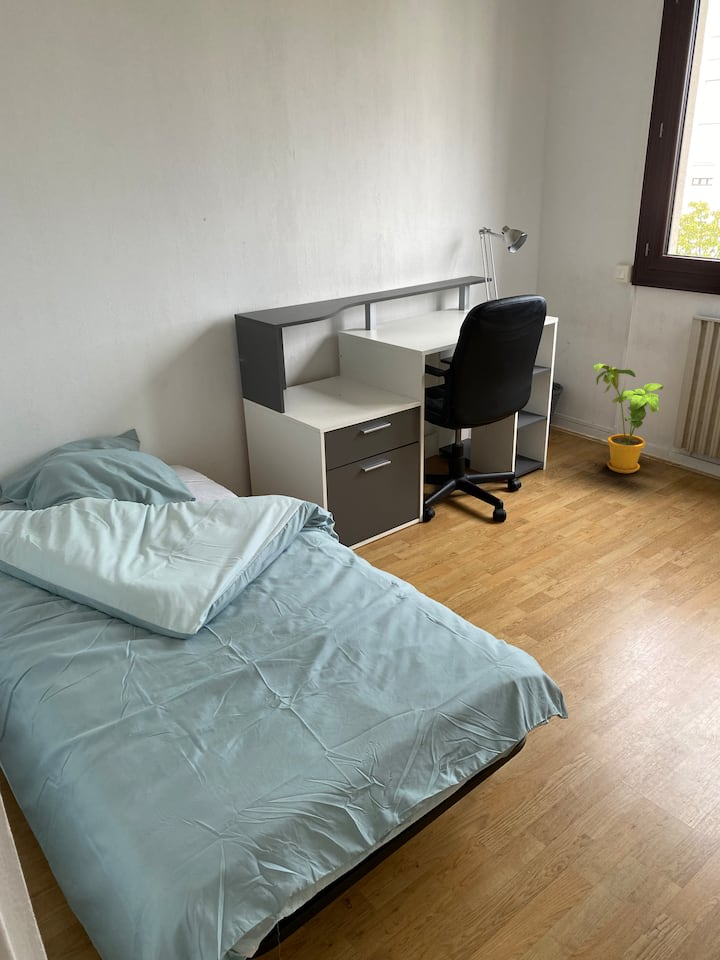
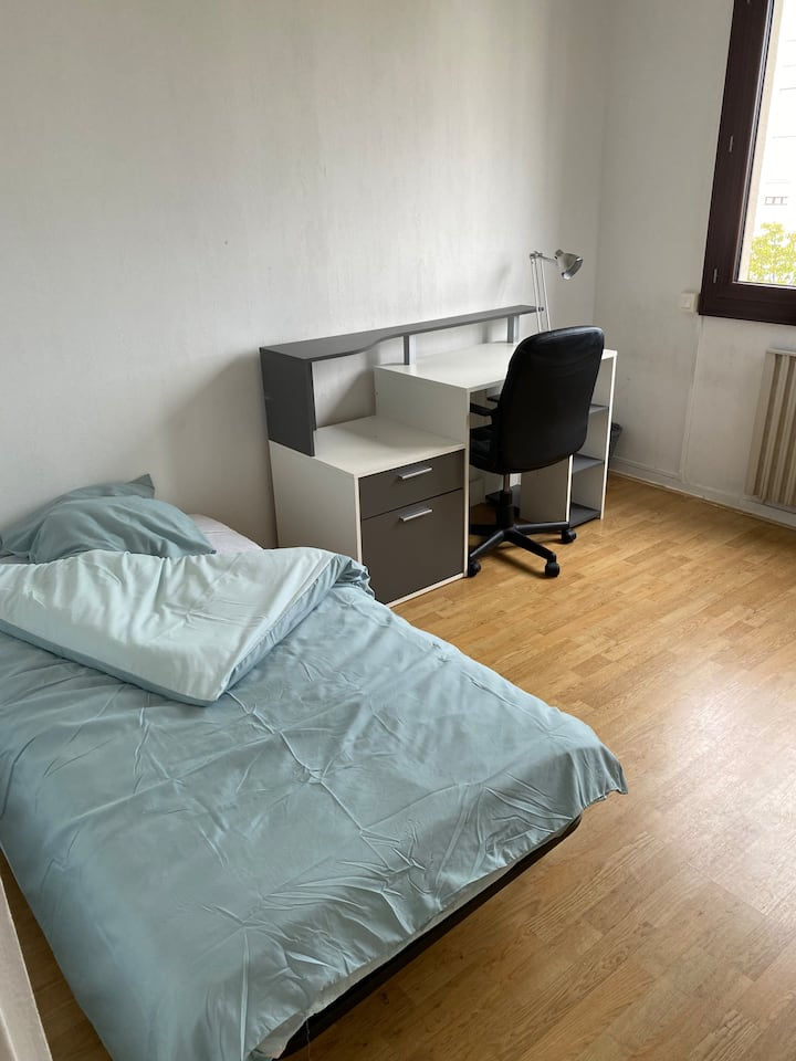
- house plant (634, 415)
